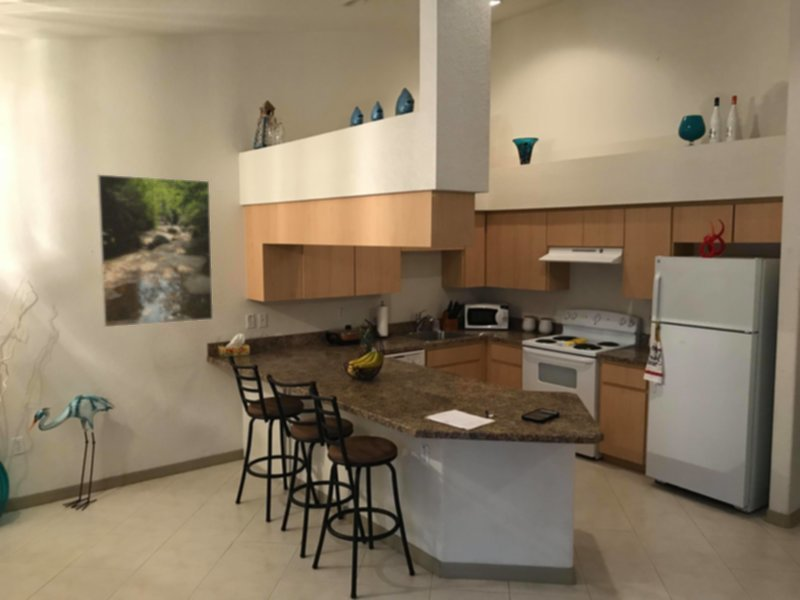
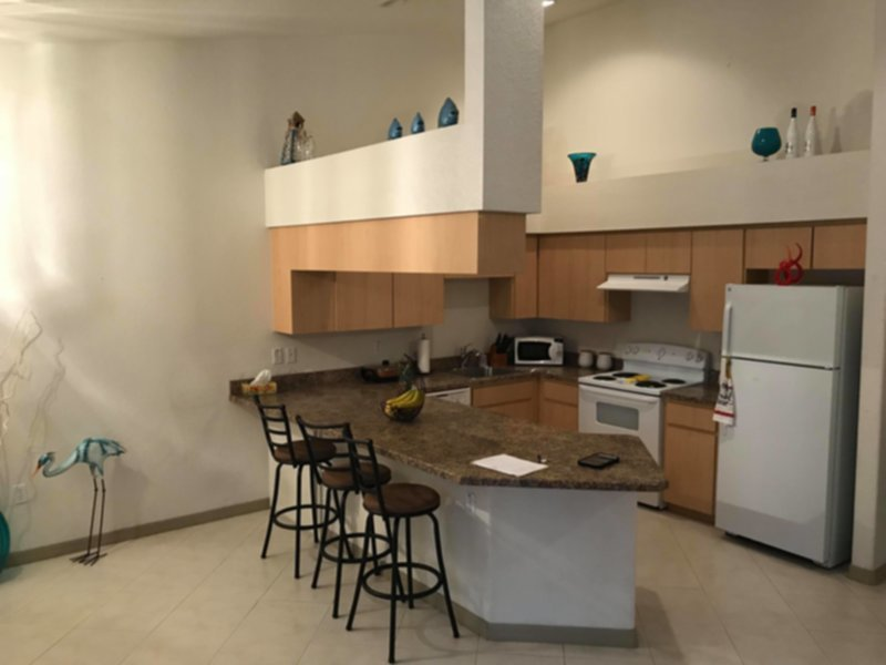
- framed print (158, 251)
